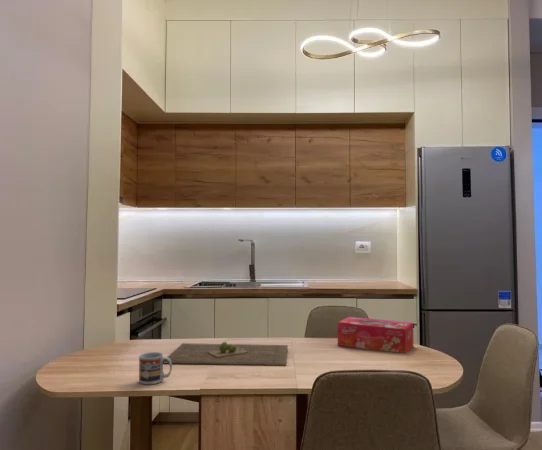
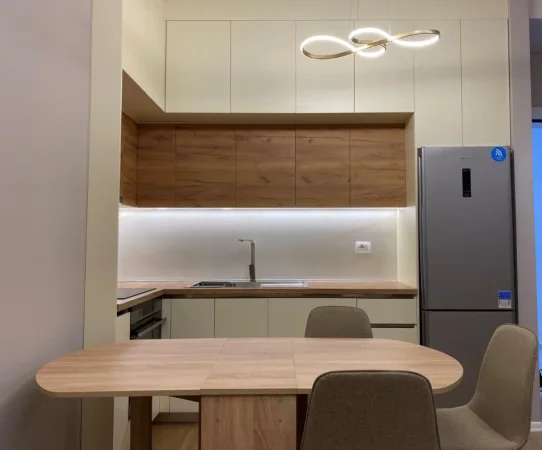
- cup (155, 367)
- tissue box (375, 333)
- cutting board (229, 347)
